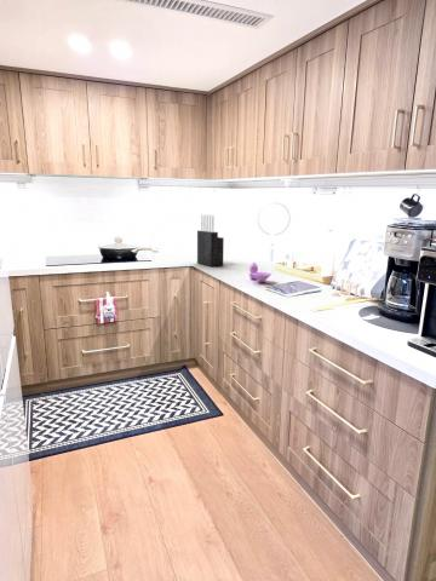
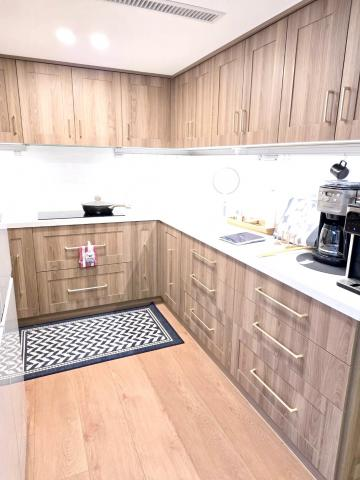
- knife block (211, 238)
- salt and pepper shaker set (258, 272)
